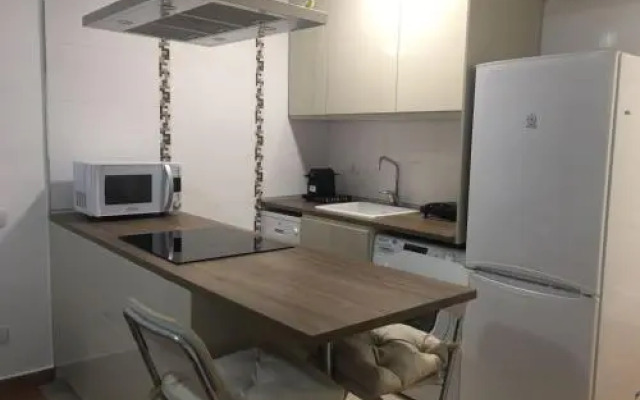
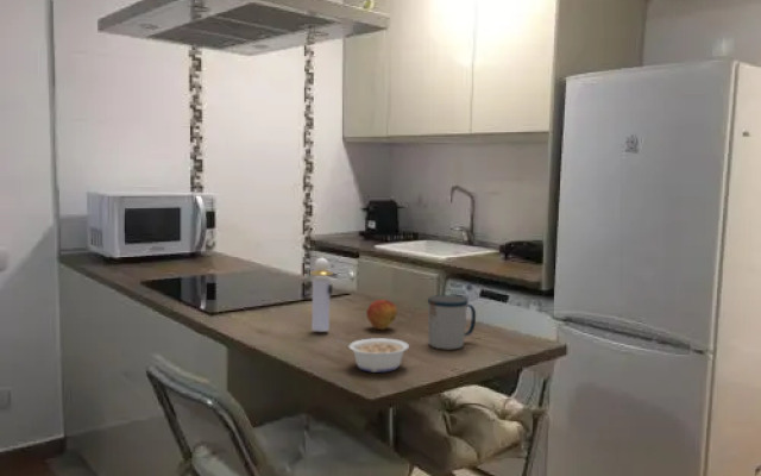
+ mug (451, 321)
+ legume (376, 353)
+ perfume bottle (321, 294)
+ fruit (380, 314)
